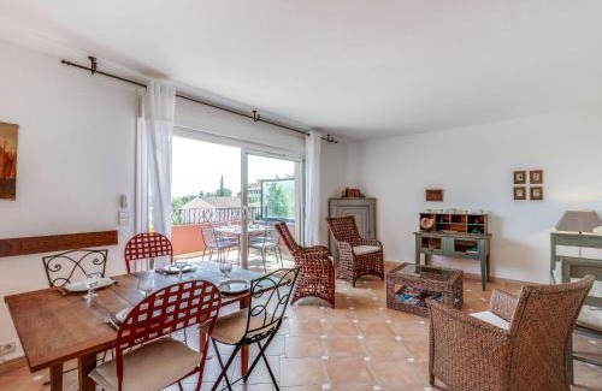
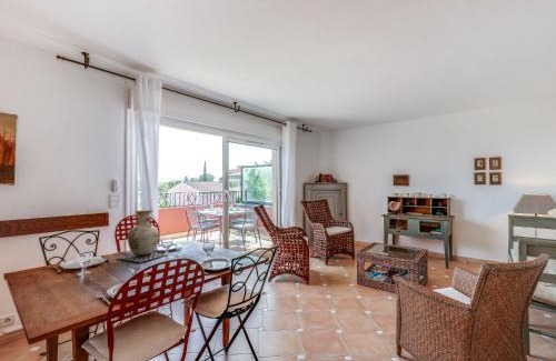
+ vase (142, 233)
